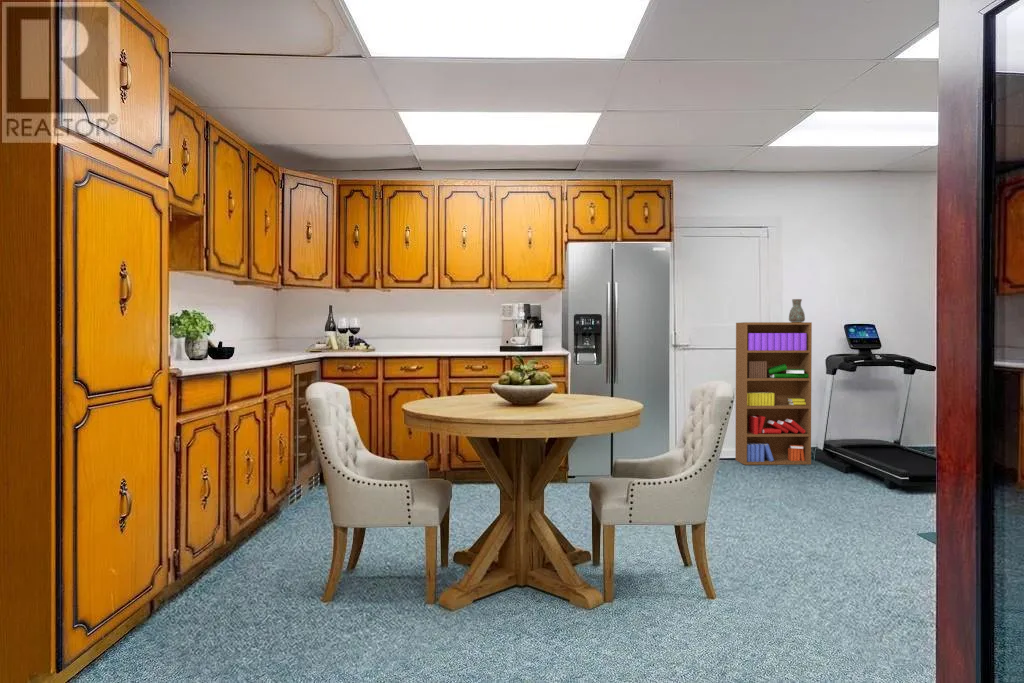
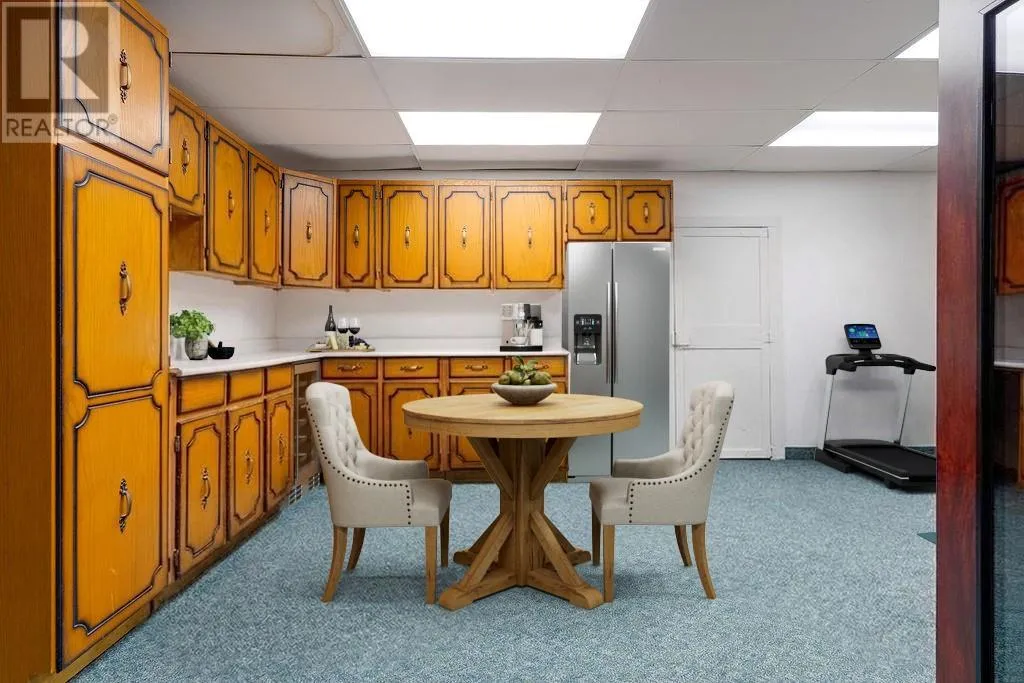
- decorative vase (797, 310)
- bookshelf (773, 392)
